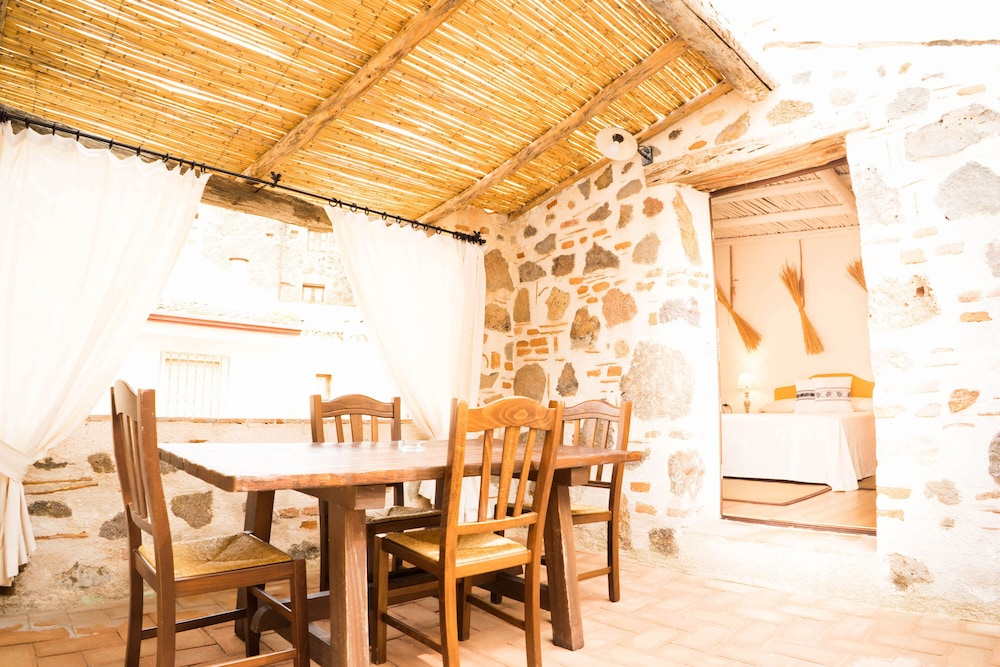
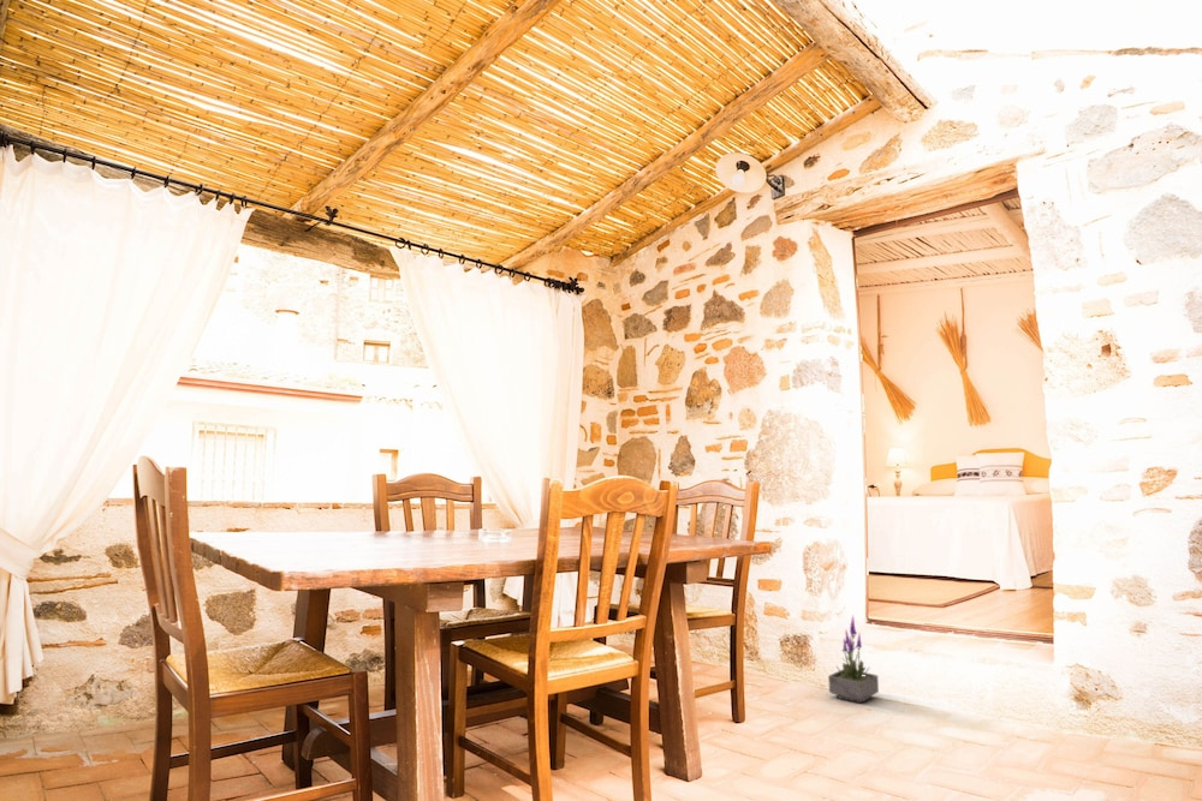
+ potted plant (851, 656)
